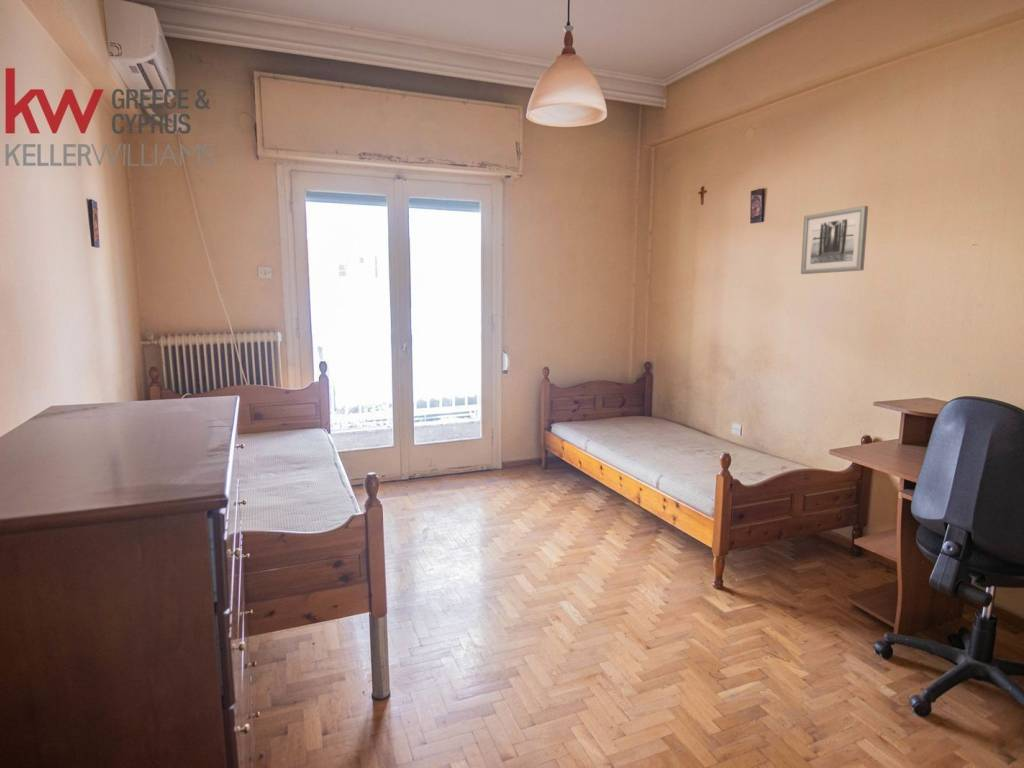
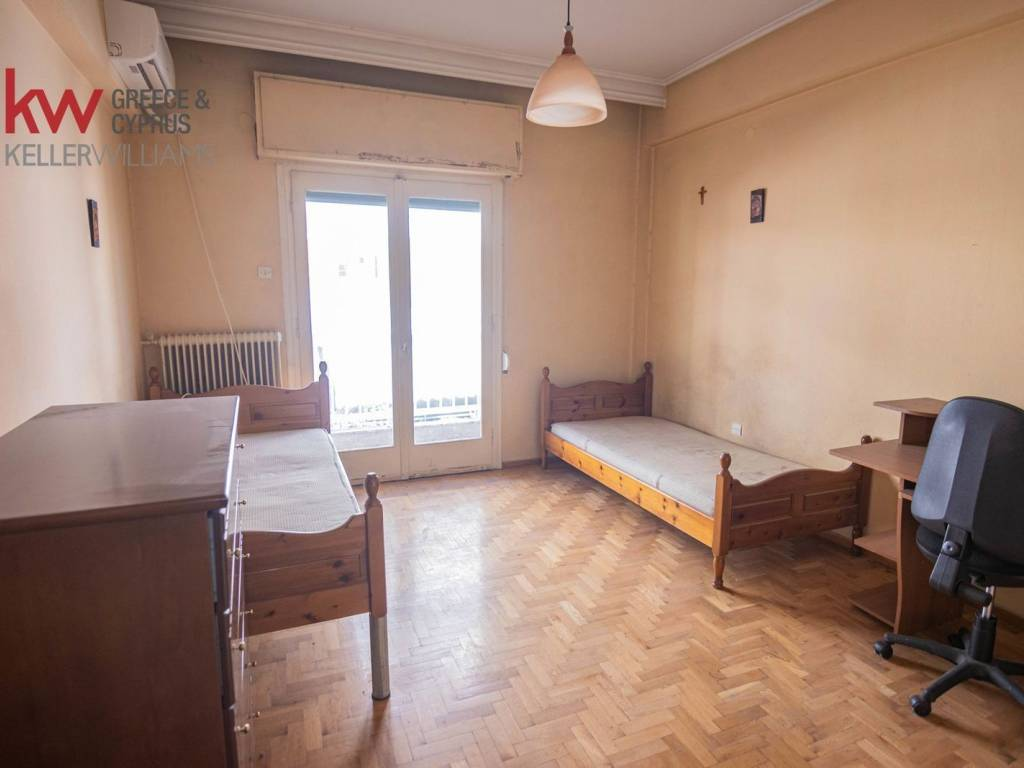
- wall art (832, 242)
